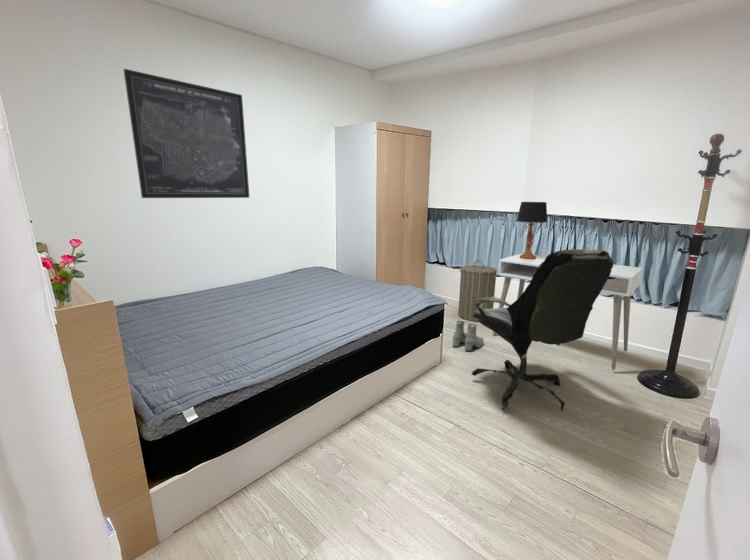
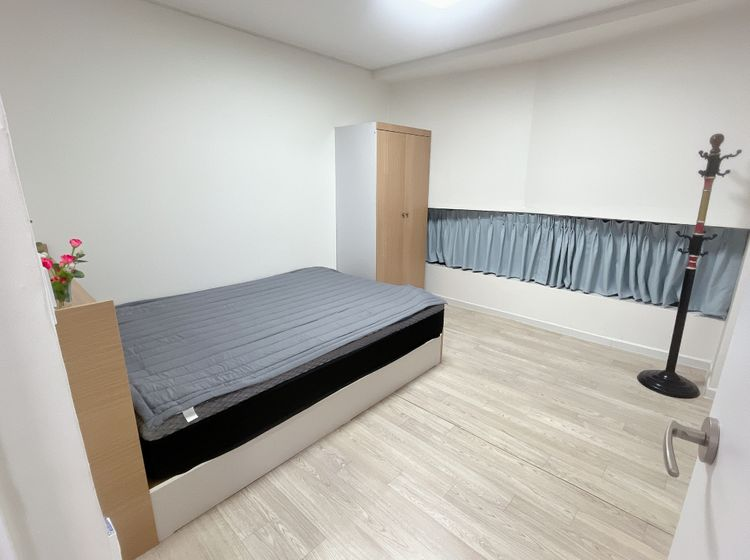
- wall art (195, 142)
- table lamp (530, 230)
- boots (468, 333)
- laundry hamper (477, 288)
- office chair (532, 319)
- desk (531, 279)
